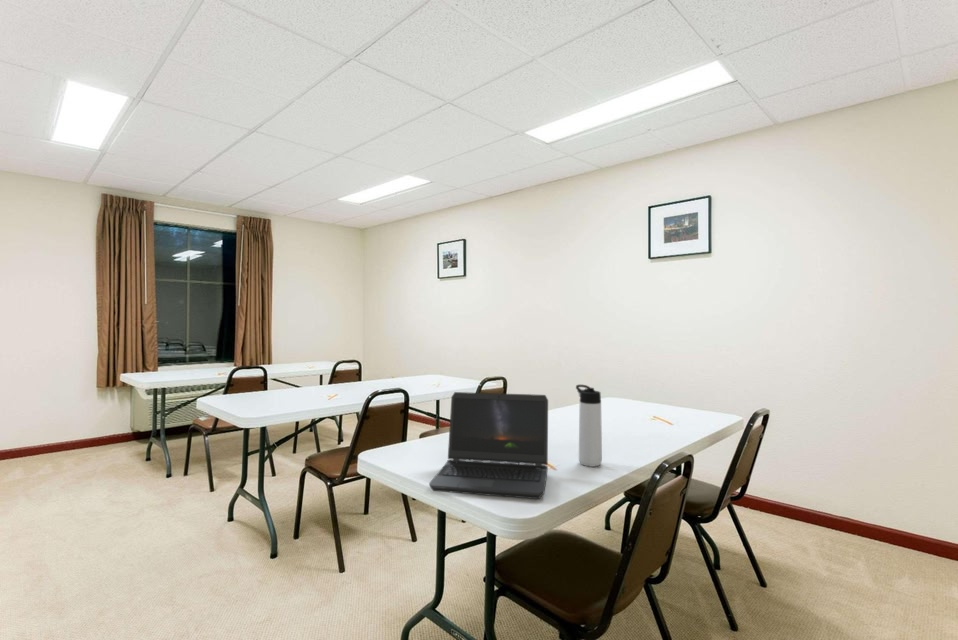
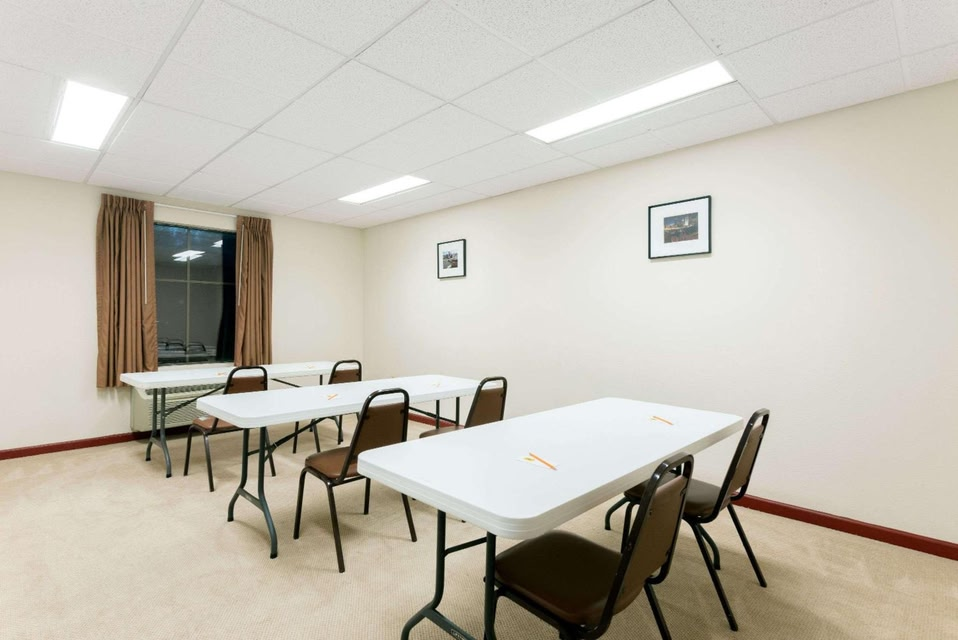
- laptop computer (492, 440)
- thermos bottle (587, 424)
